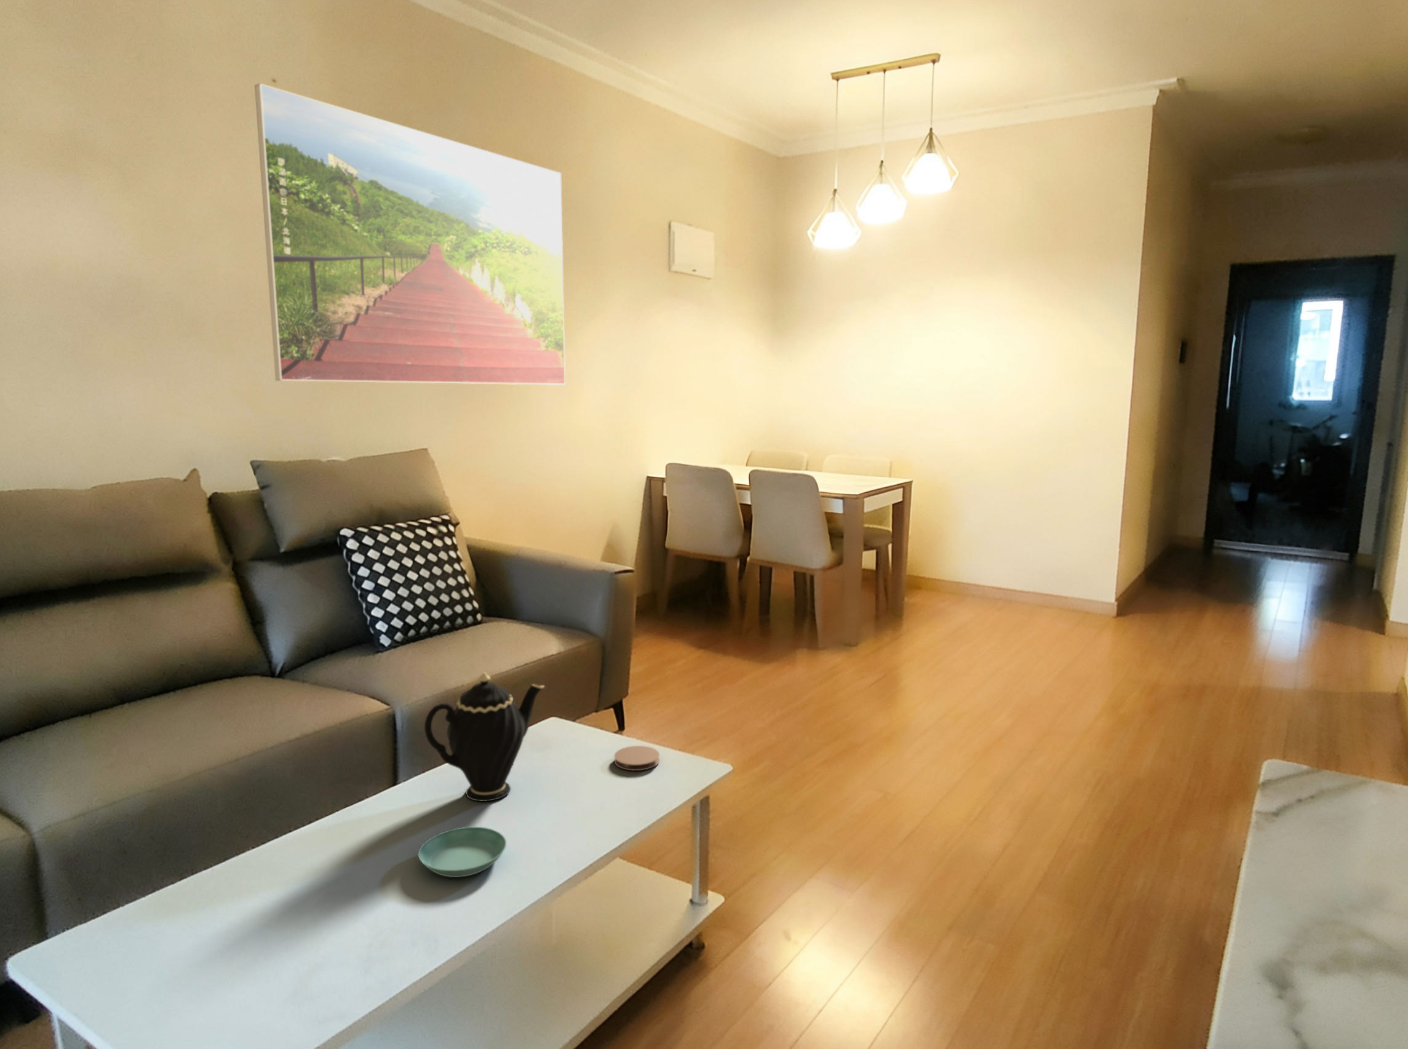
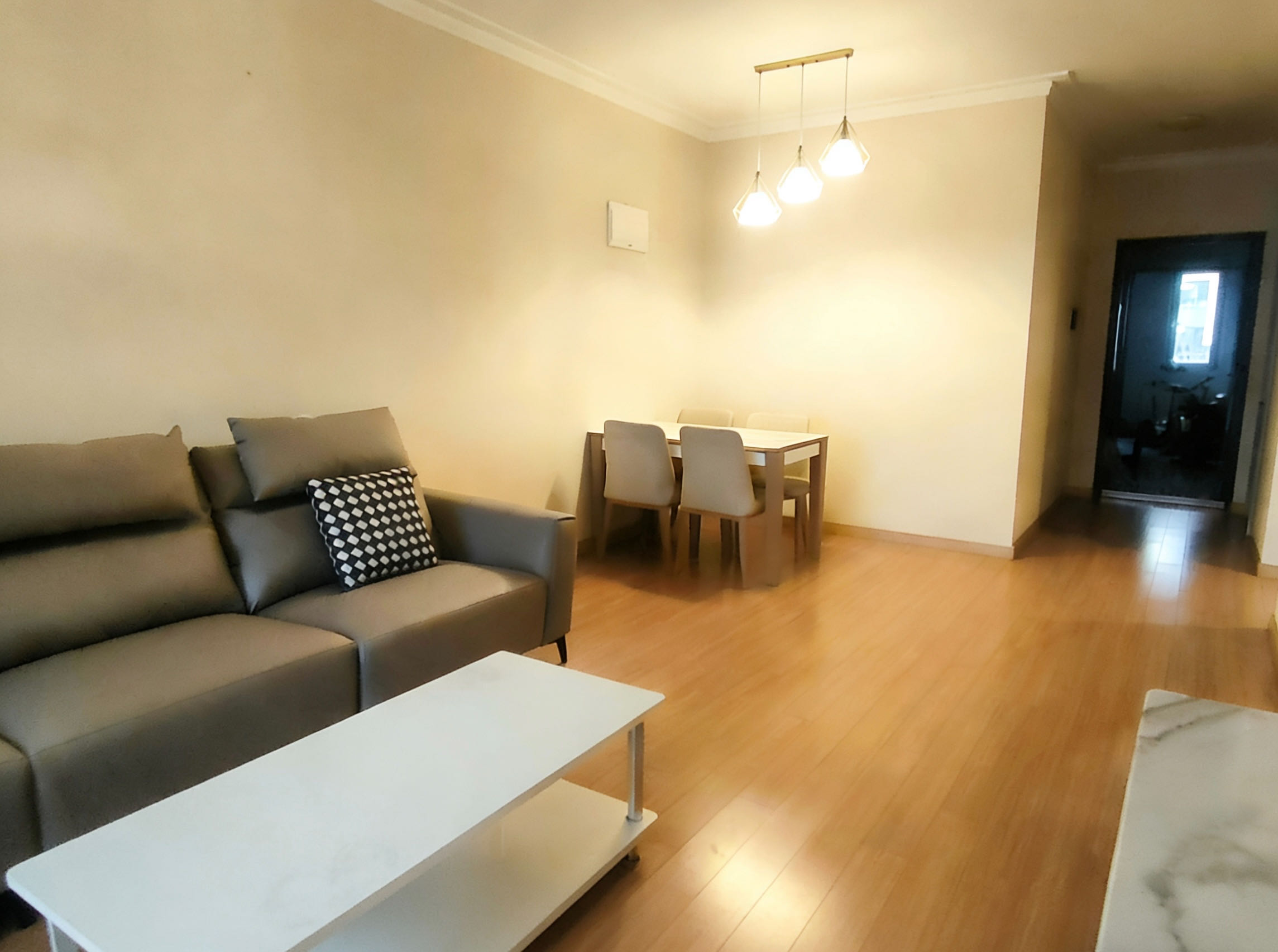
- saucer (463, 854)
- coaster (637, 757)
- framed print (438, 262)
- teapot (488, 732)
